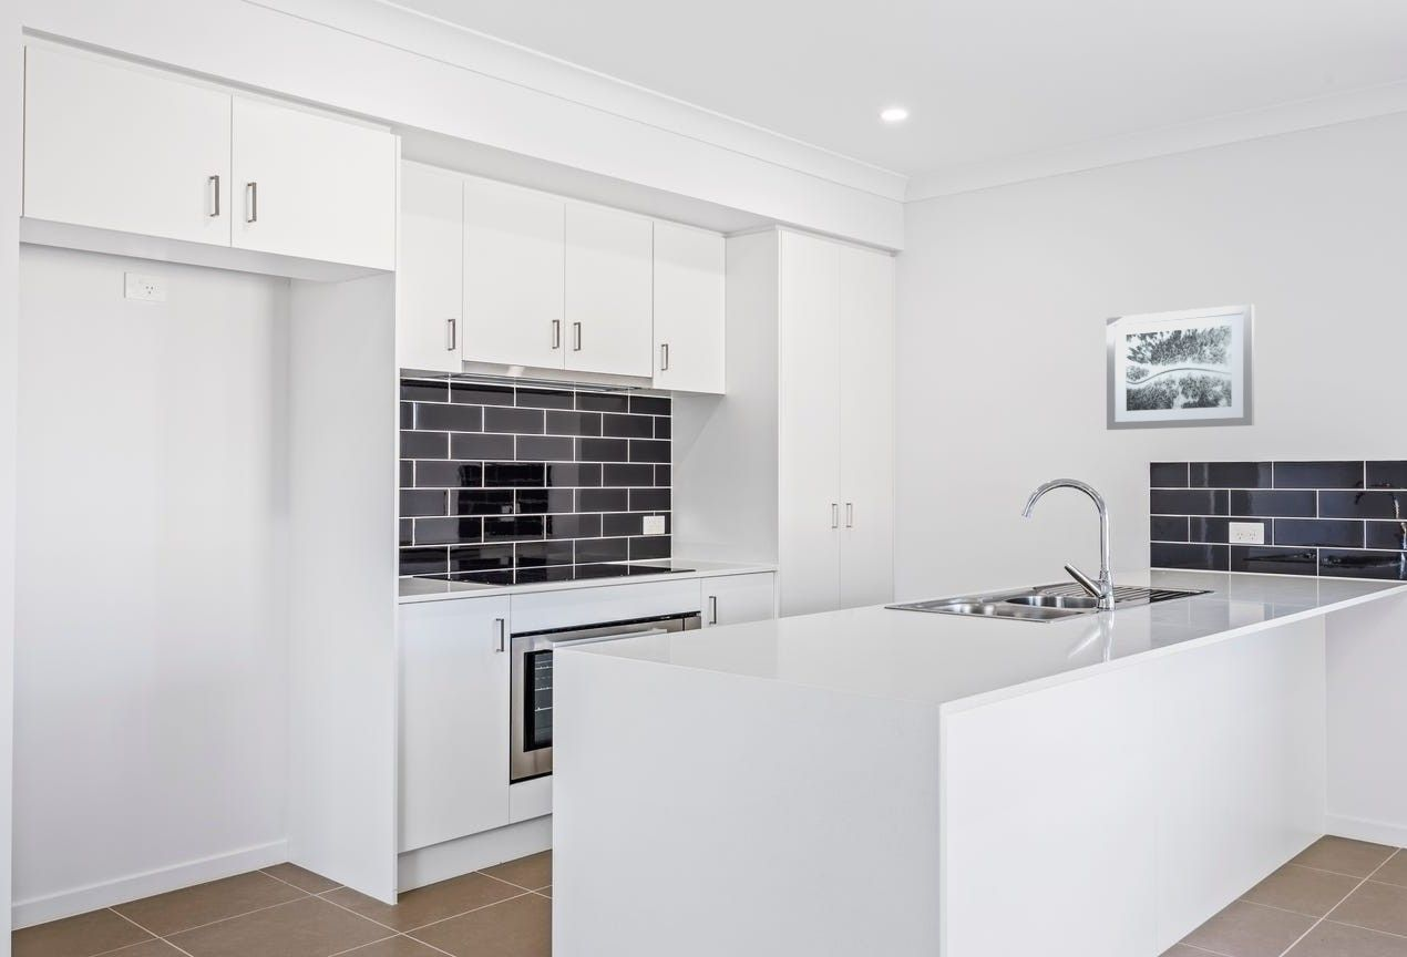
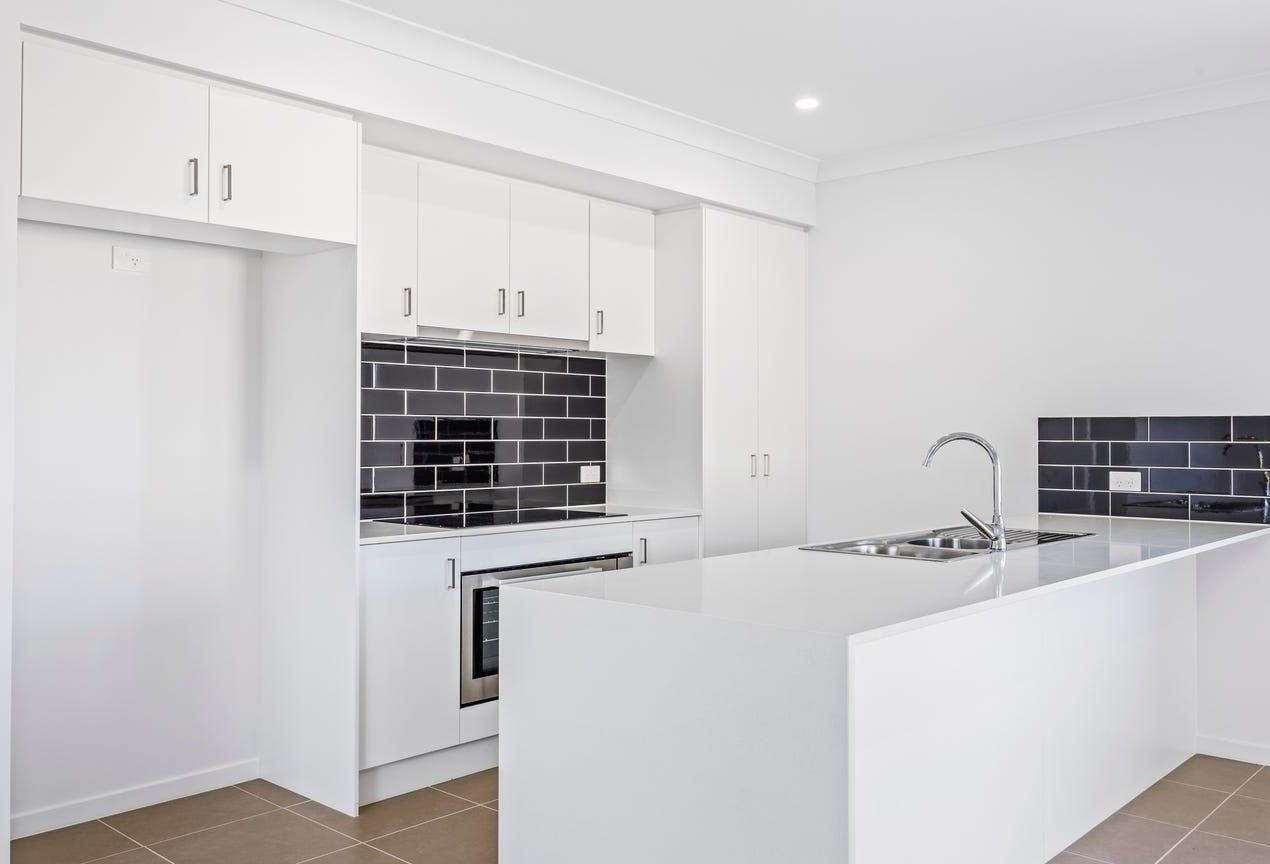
- wall art (1177, 369)
